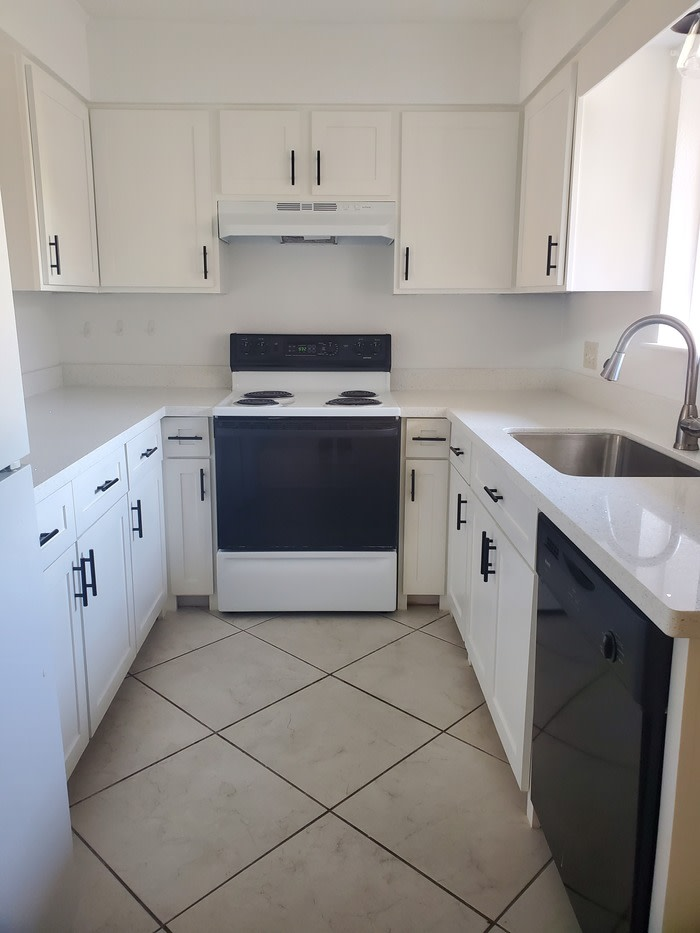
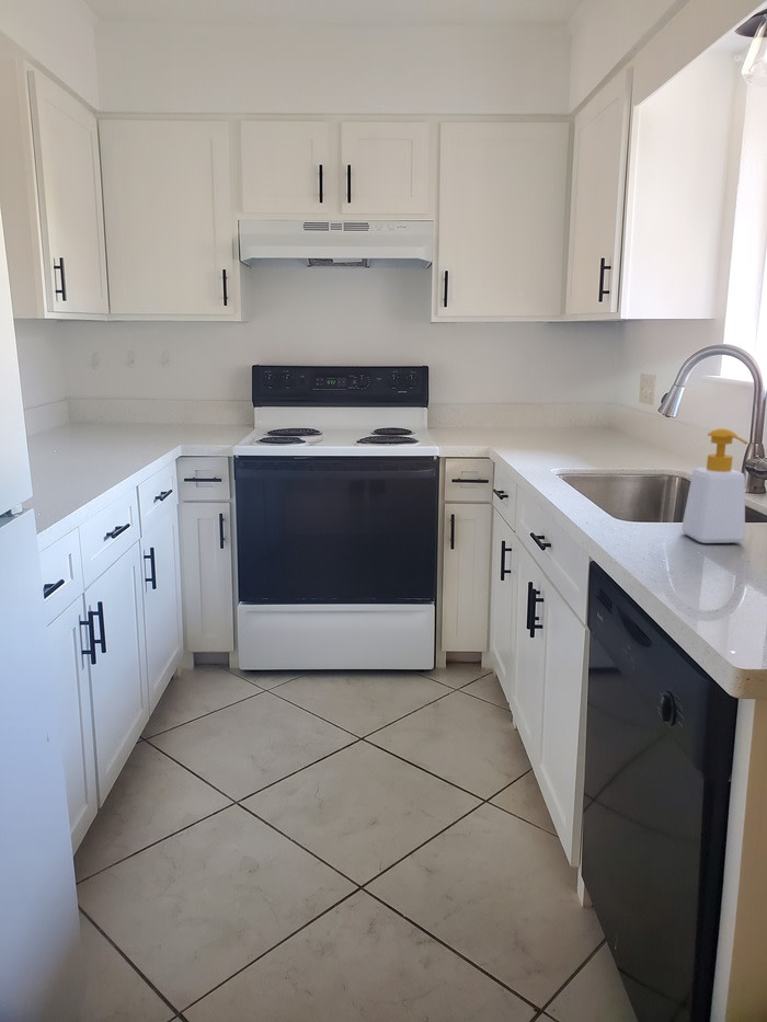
+ soap bottle (722, 486)
